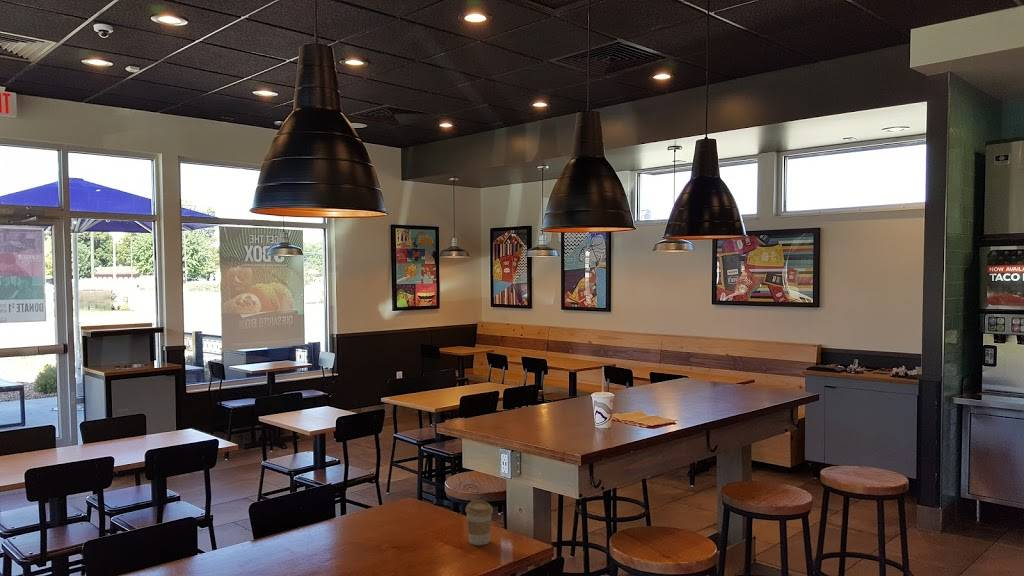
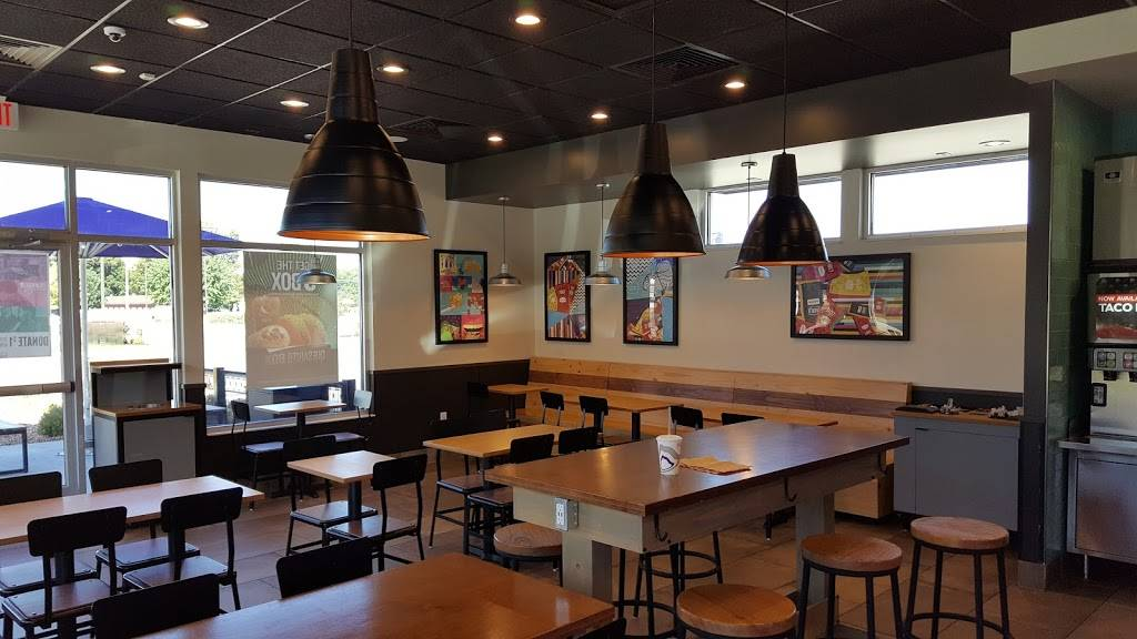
- coffee cup (479, 522)
